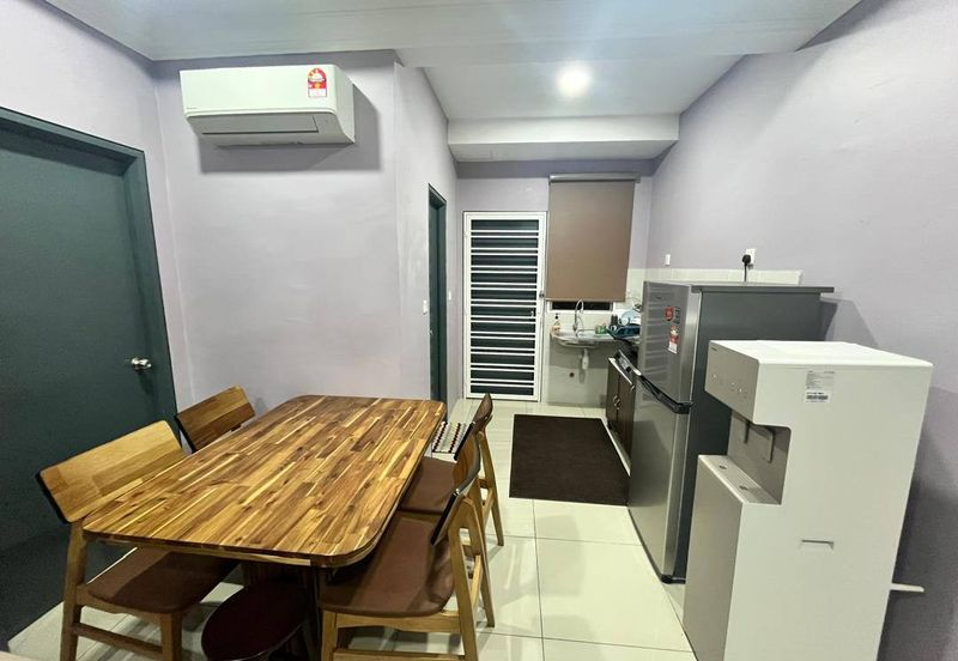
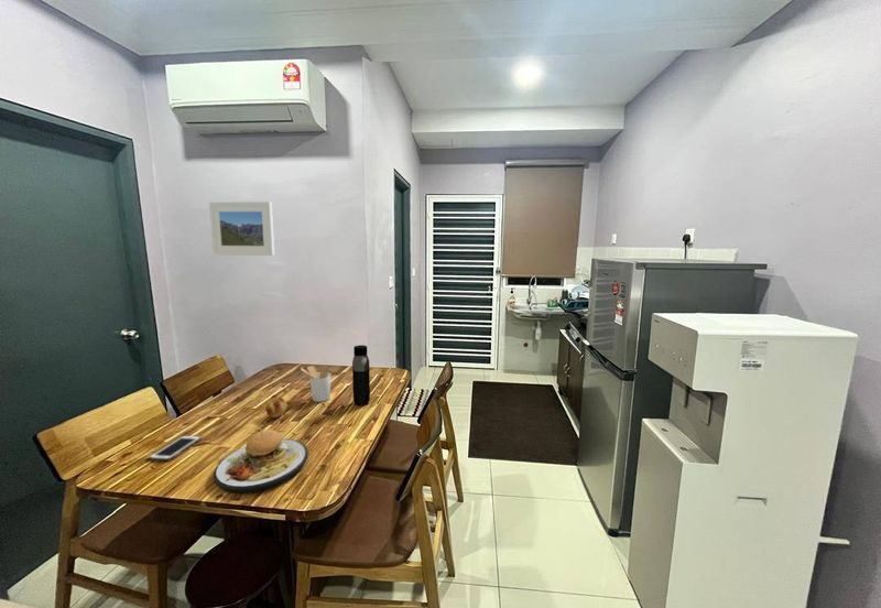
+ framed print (241, 228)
+ plate (262, 446)
+ water bottle (360, 374)
+ cell phone (176, 447)
+ fruit (275, 406)
+ utensil holder (315, 382)
